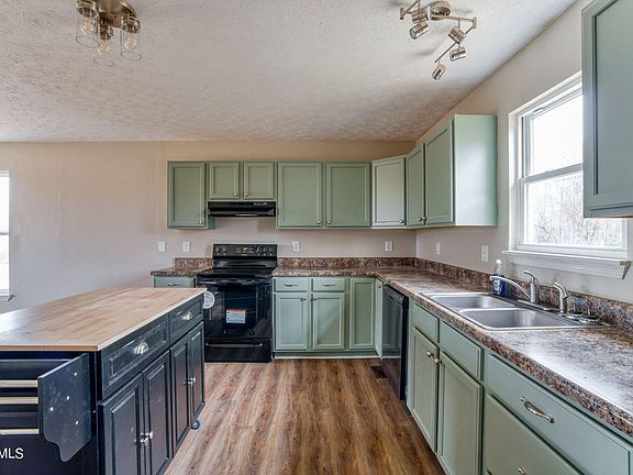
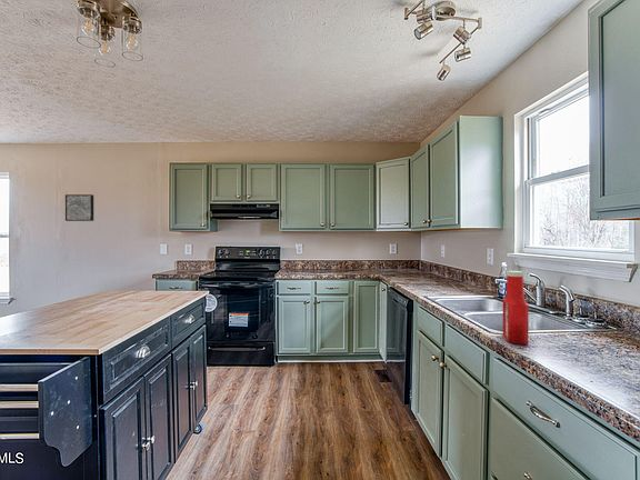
+ wall art (79, 208)
+ soap bottle (514, 304)
